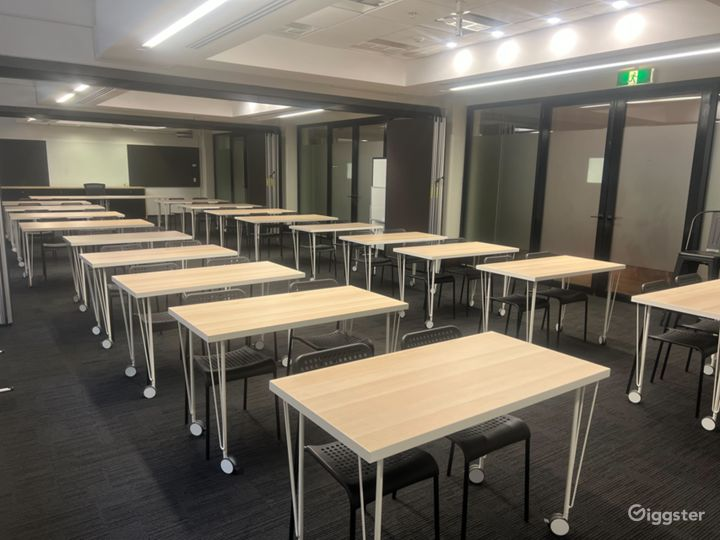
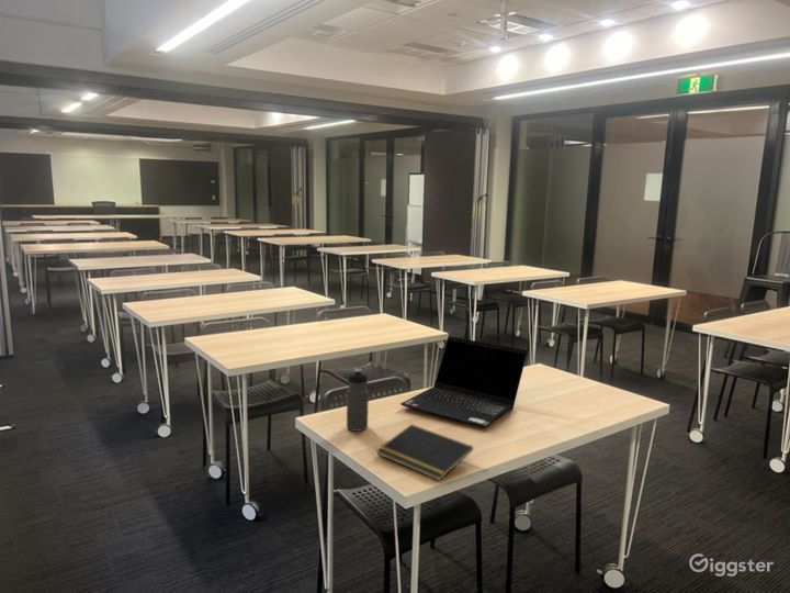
+ water bottle (357, 399)
+ notepad (424, 449)
+ laptop computer (464, 378)
